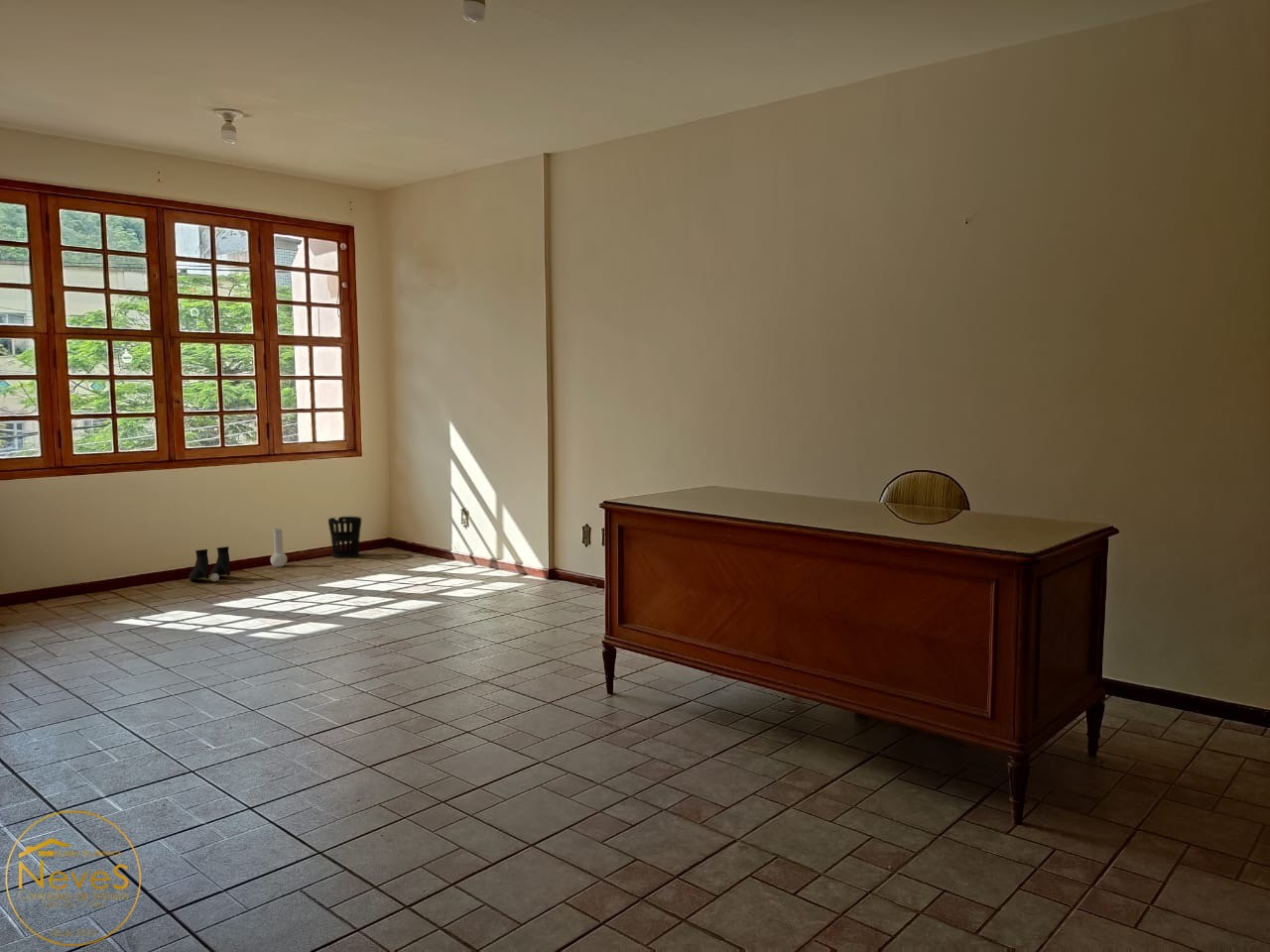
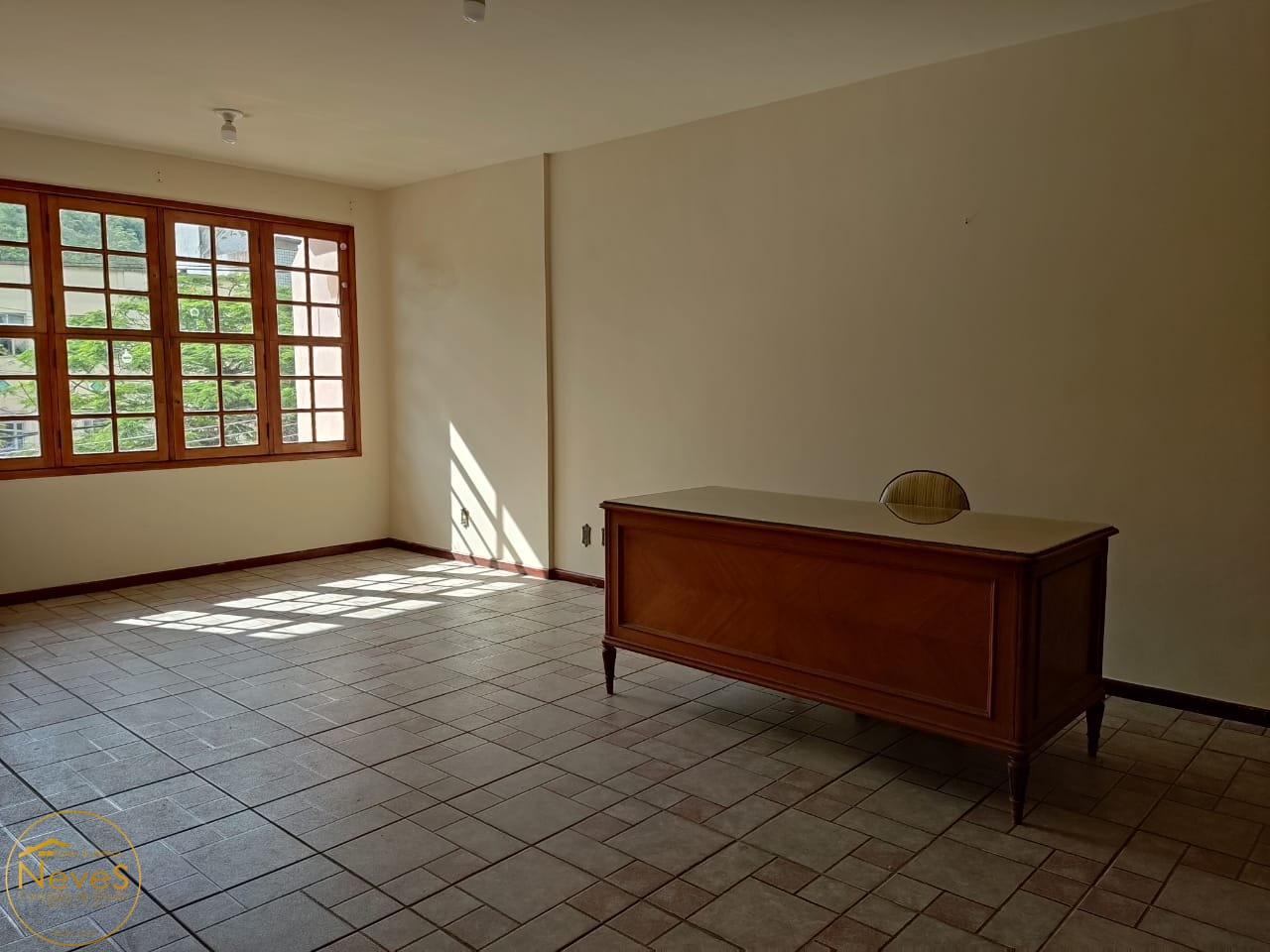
- wastebasket (345, 536)
- boots (207, 561)
- vase (278, 547)
